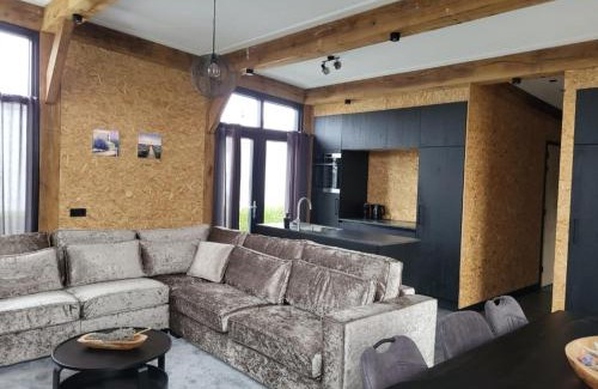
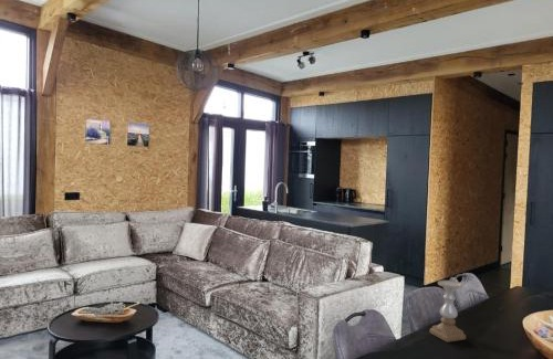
+ candle holder (448, 309)
